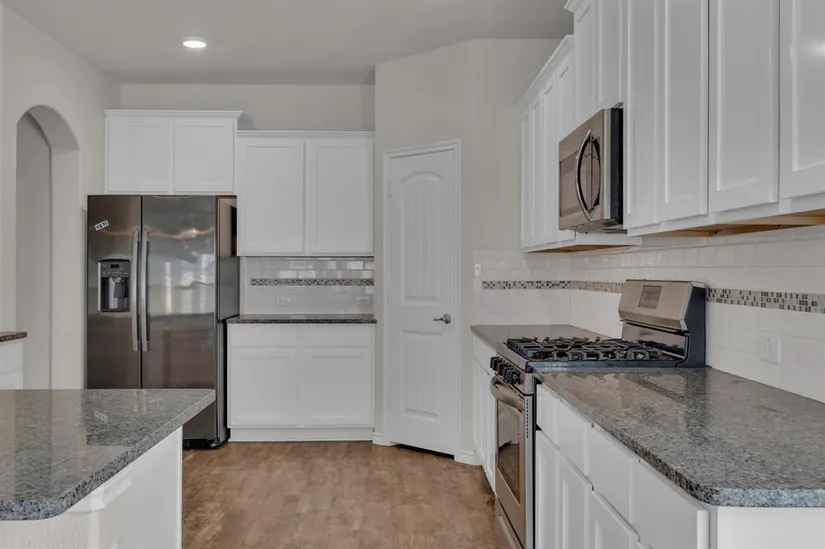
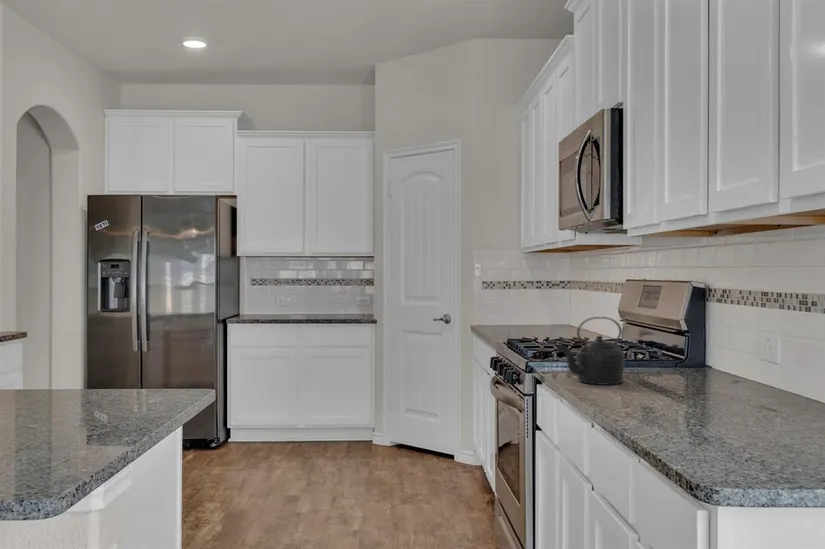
+ kettle (589, 349)
